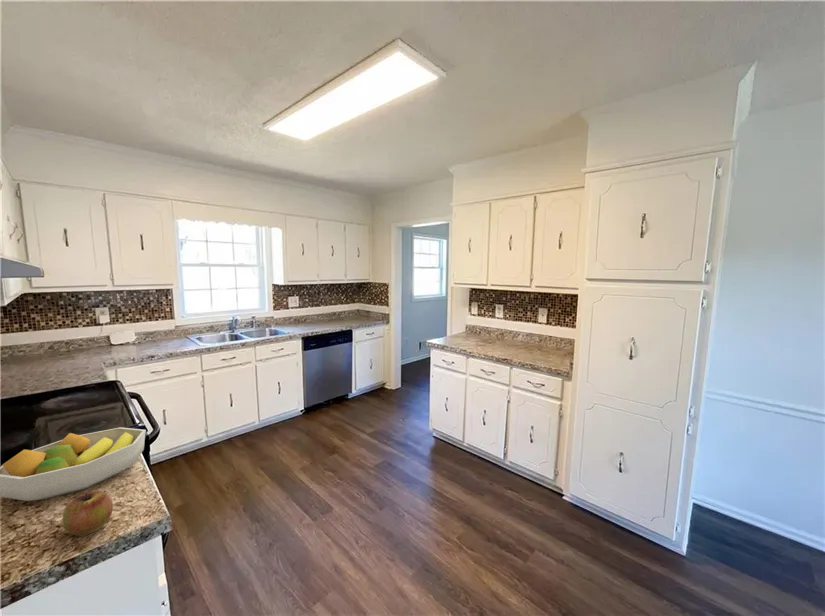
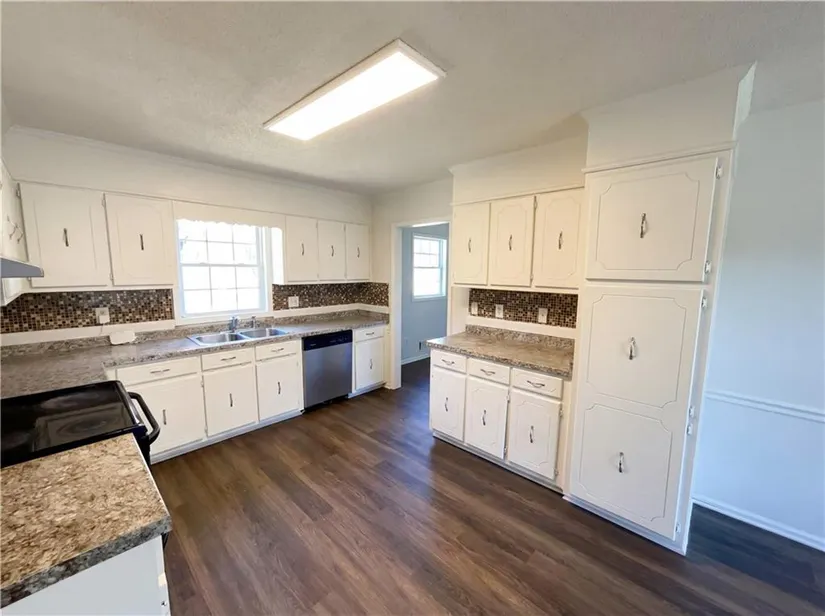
- fruit bowl (78, 457)
- apple (88, 510)
